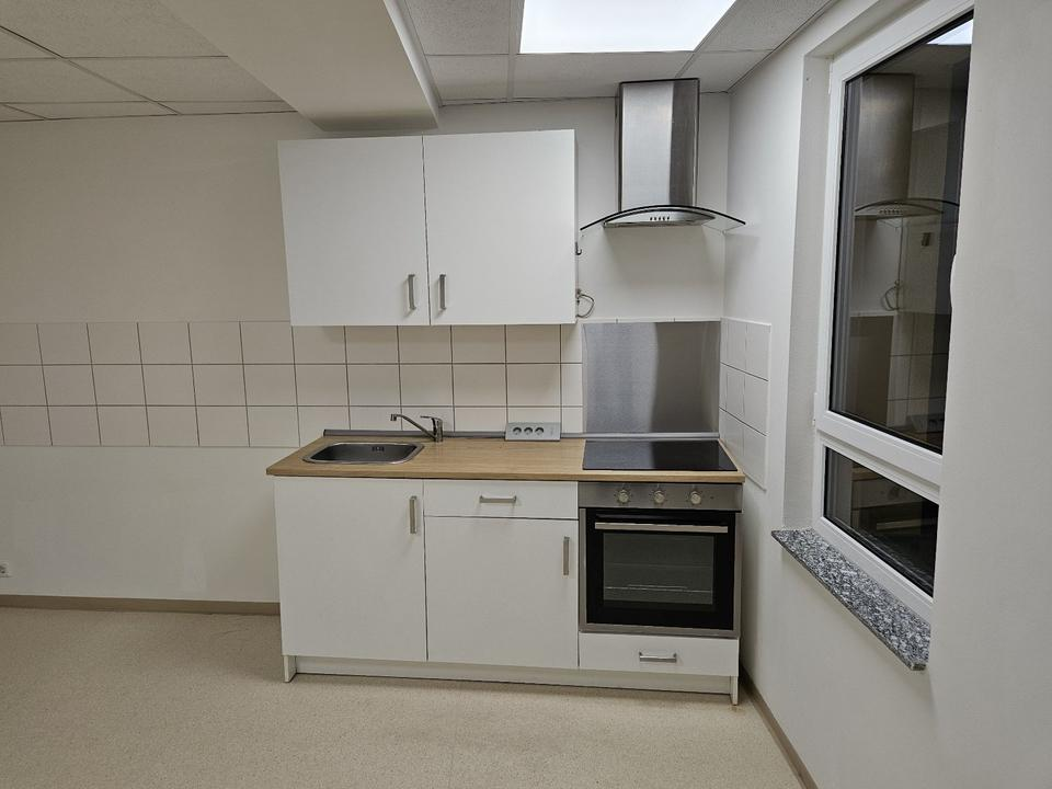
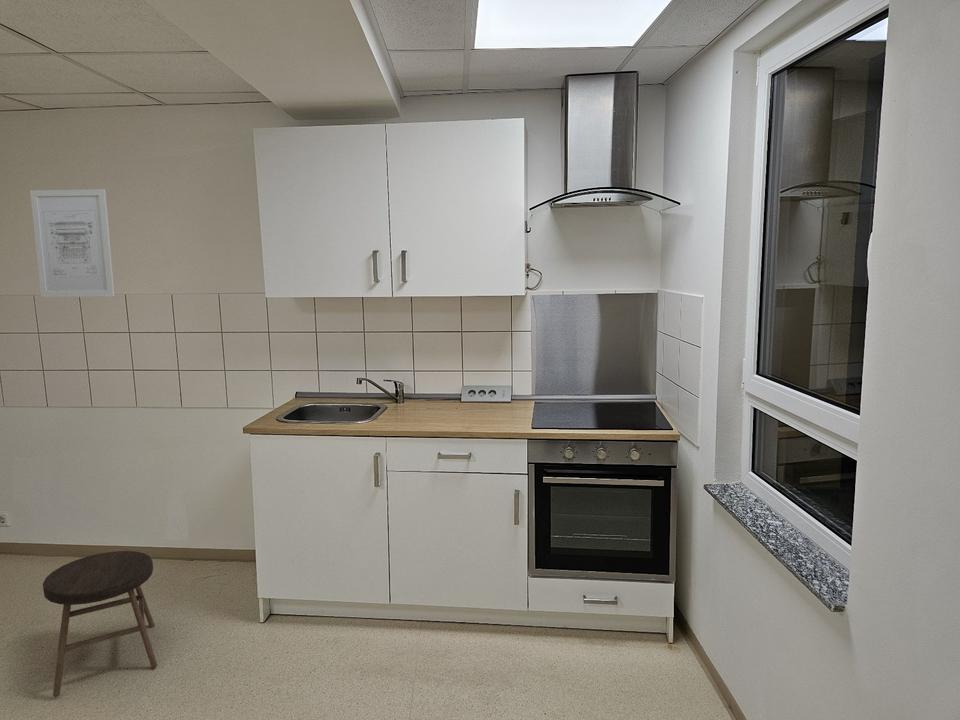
+ wall art (72, 243)
+ stool (101, 609)
